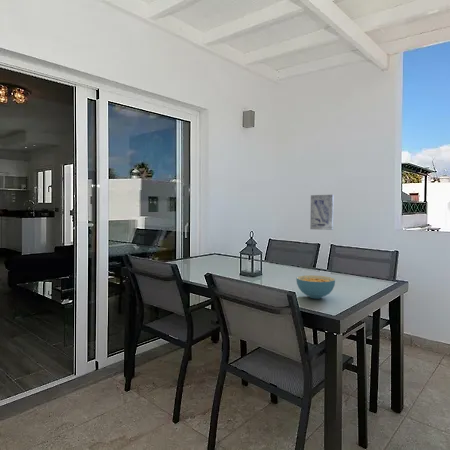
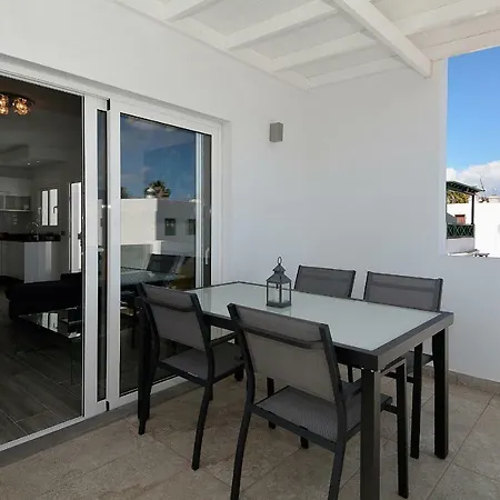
- cereal bowl (315, 287)
- wall art (321, 212)
